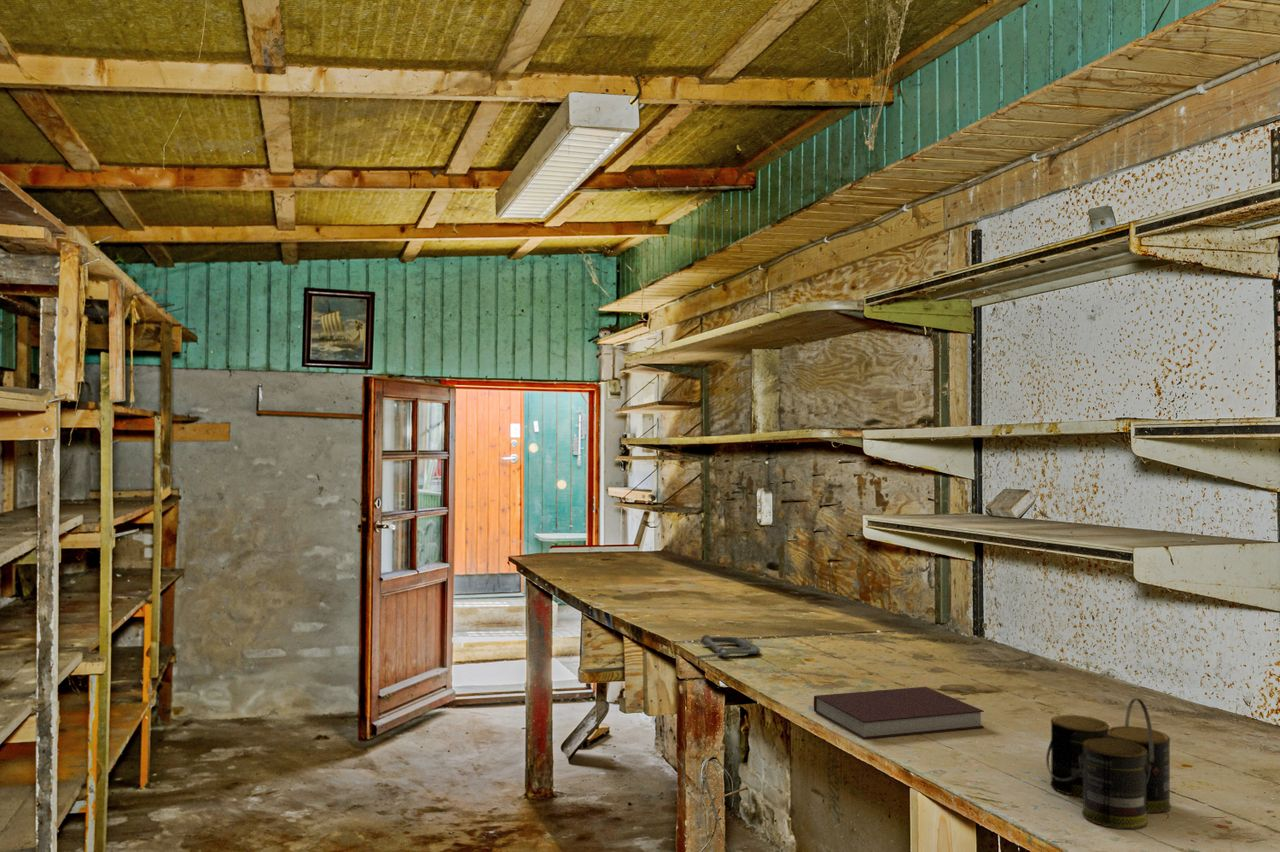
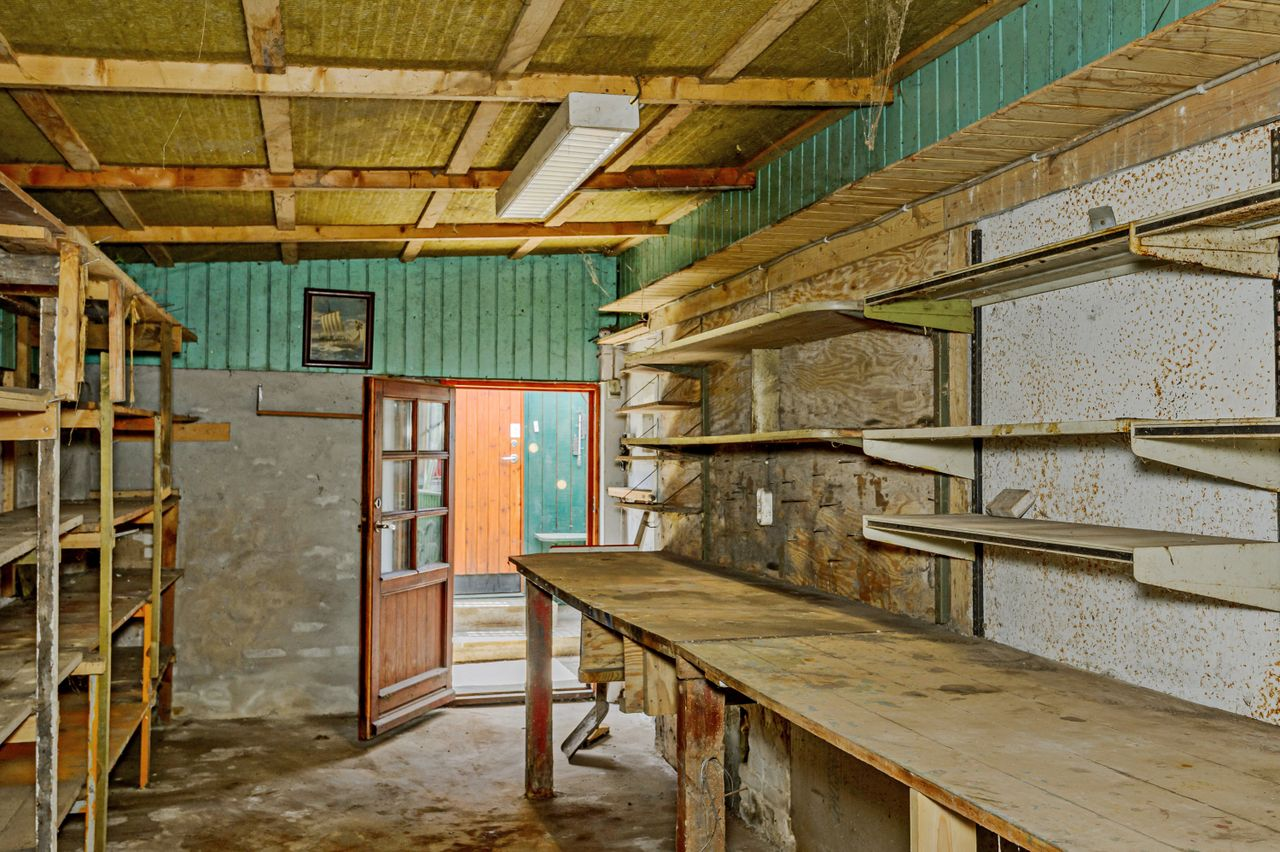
- paint can (1106, 749)
- c clamp (723, 647)
- notebook (896, 711)
